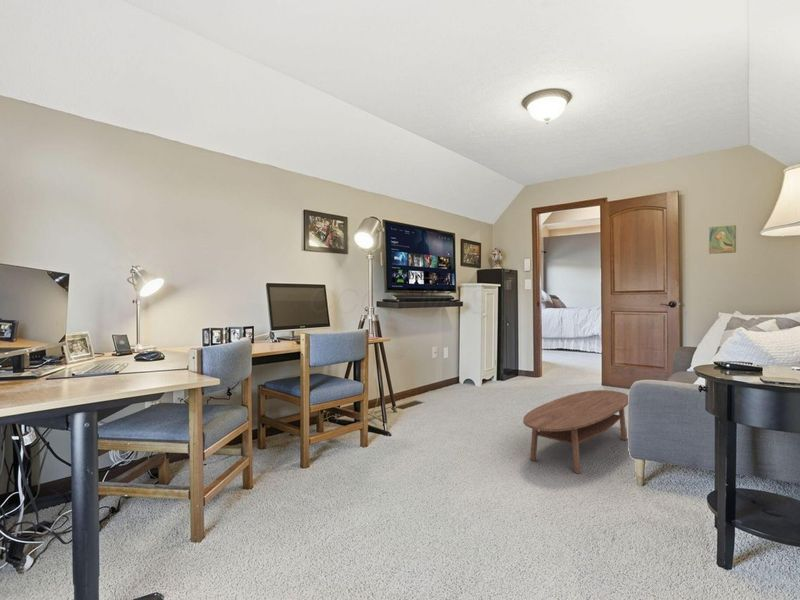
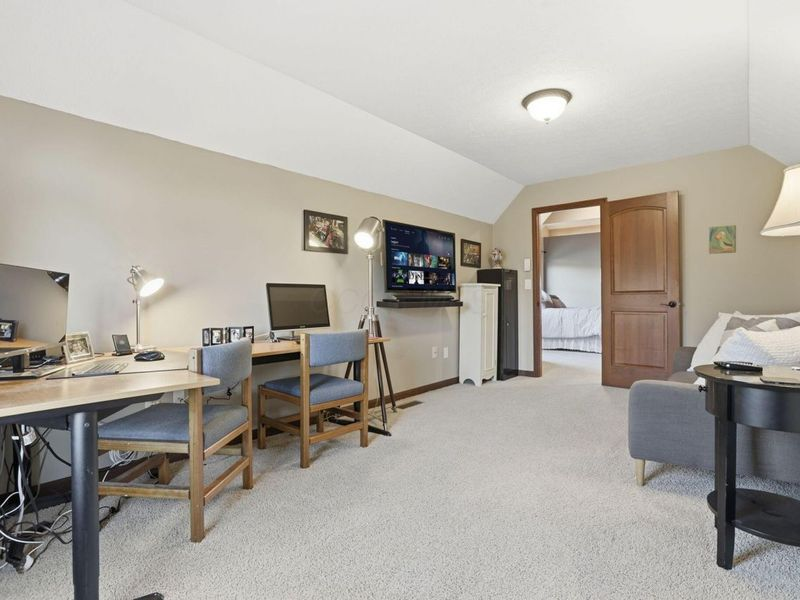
- coffee table (581, 427)
